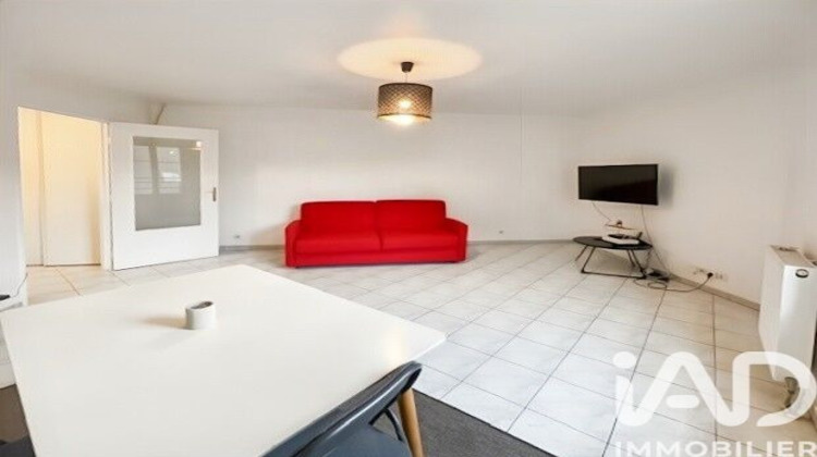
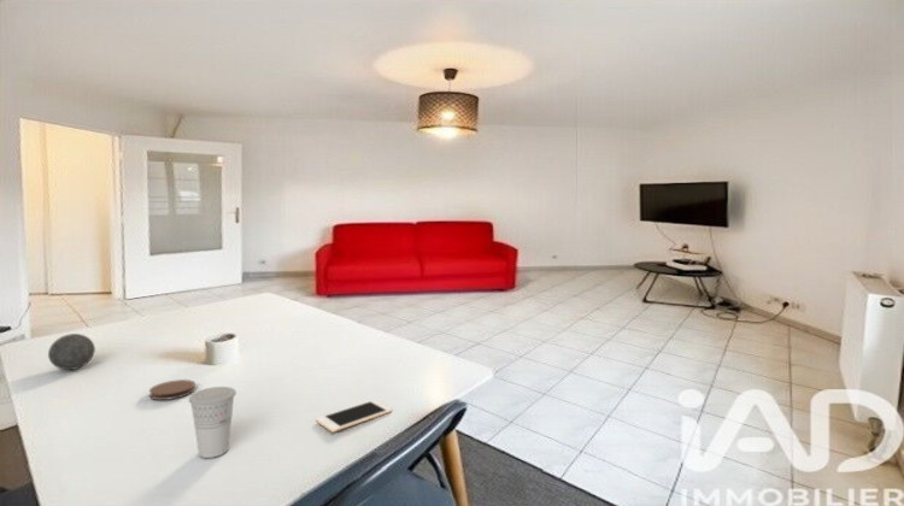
+ coaster (172, 389)
+ cup (213, 422)
+ cell phone (354, 414)
+ decorative ball (71, 351)
